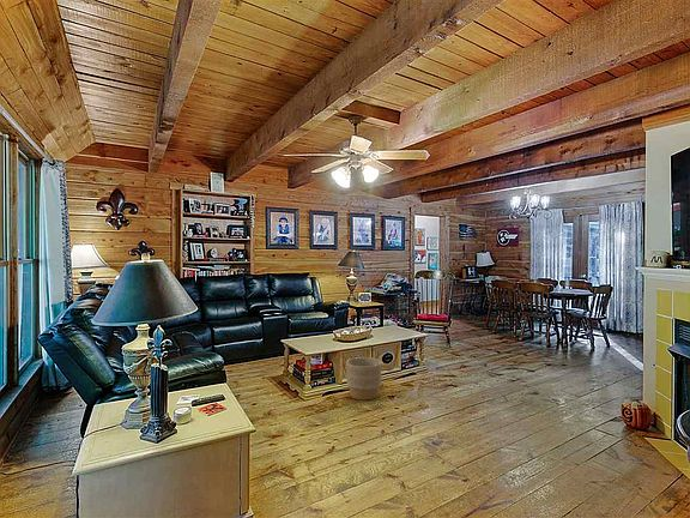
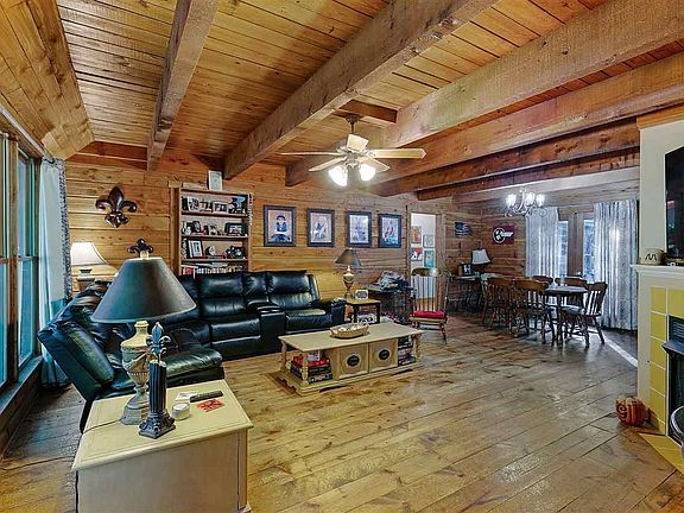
- planter (363, 378)
